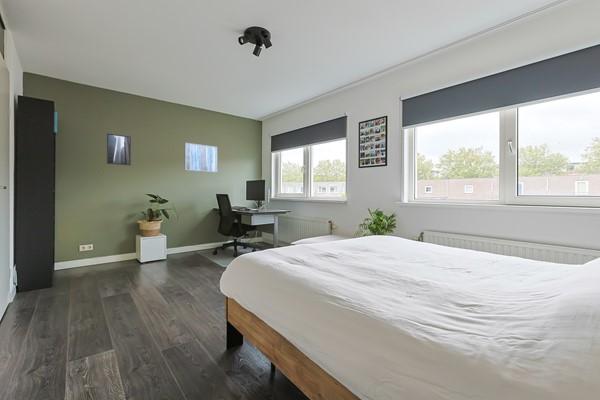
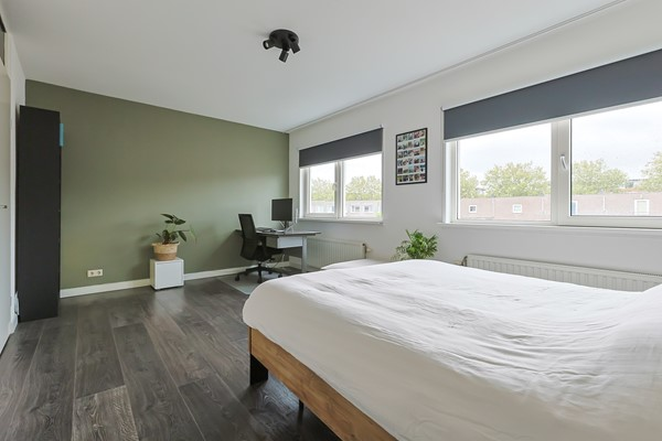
- wall art (201, 158)
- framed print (119, 149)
